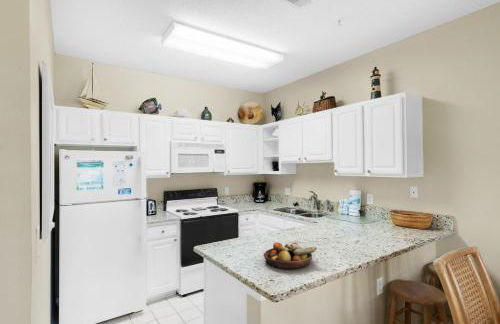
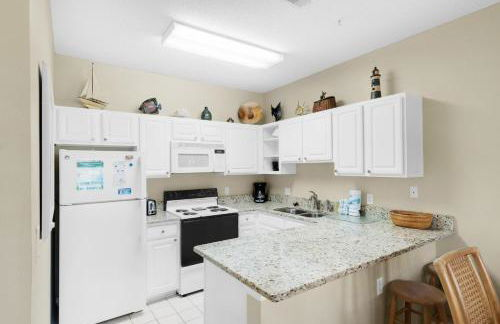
- fruit bowl (288, 251)
